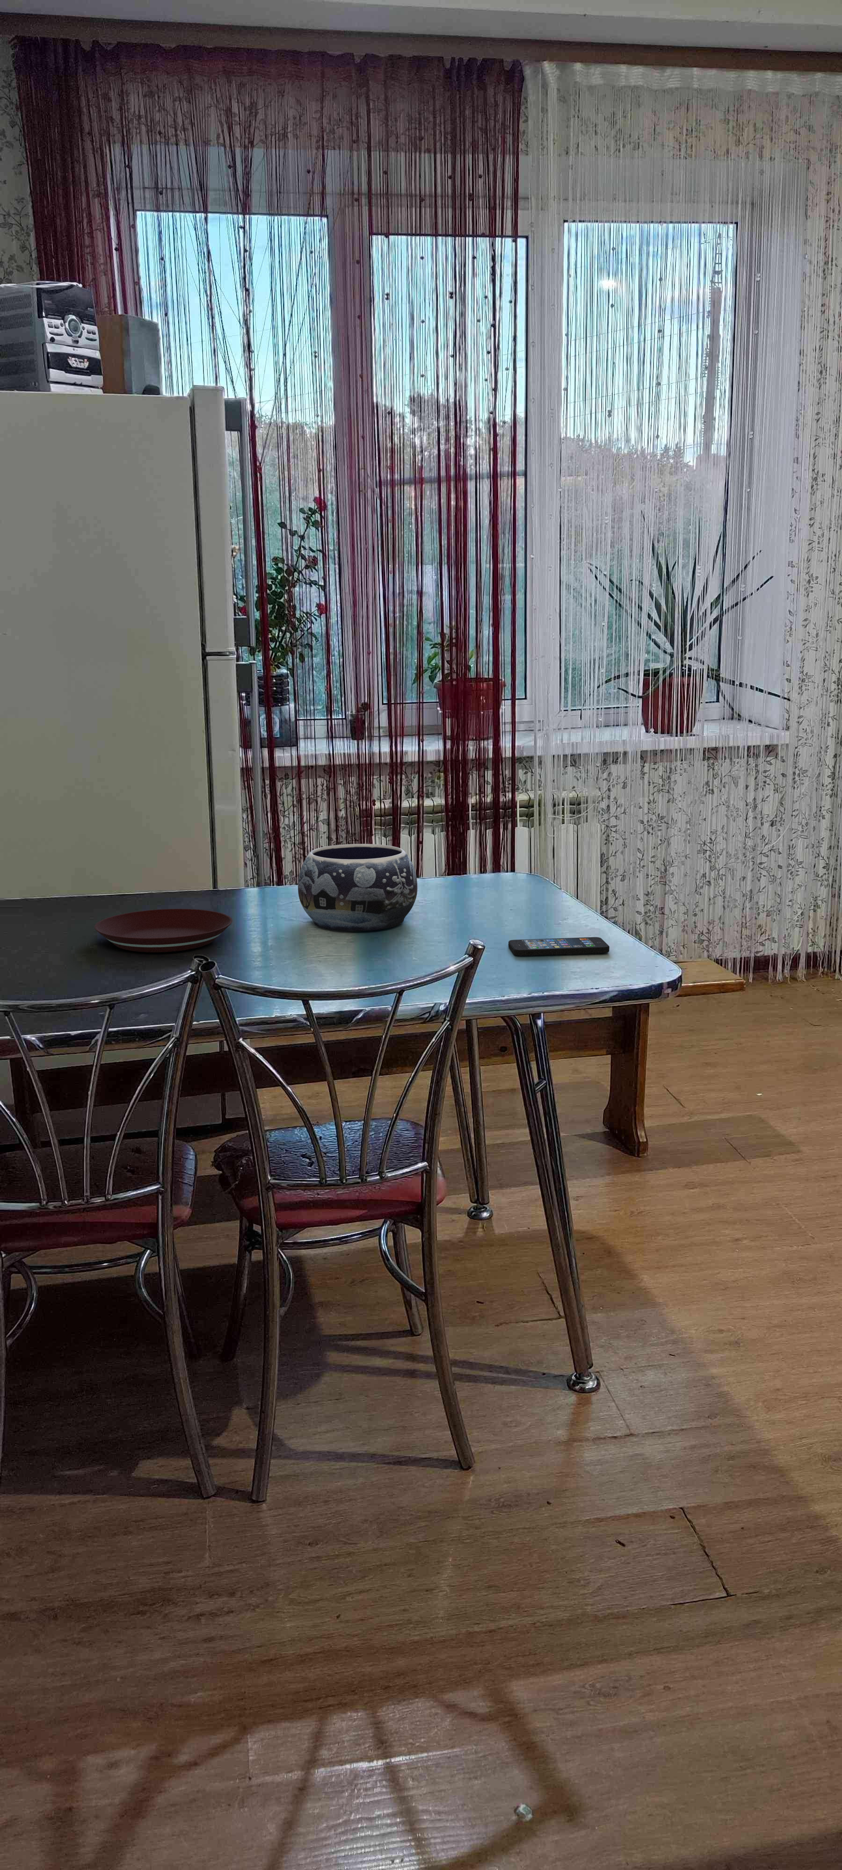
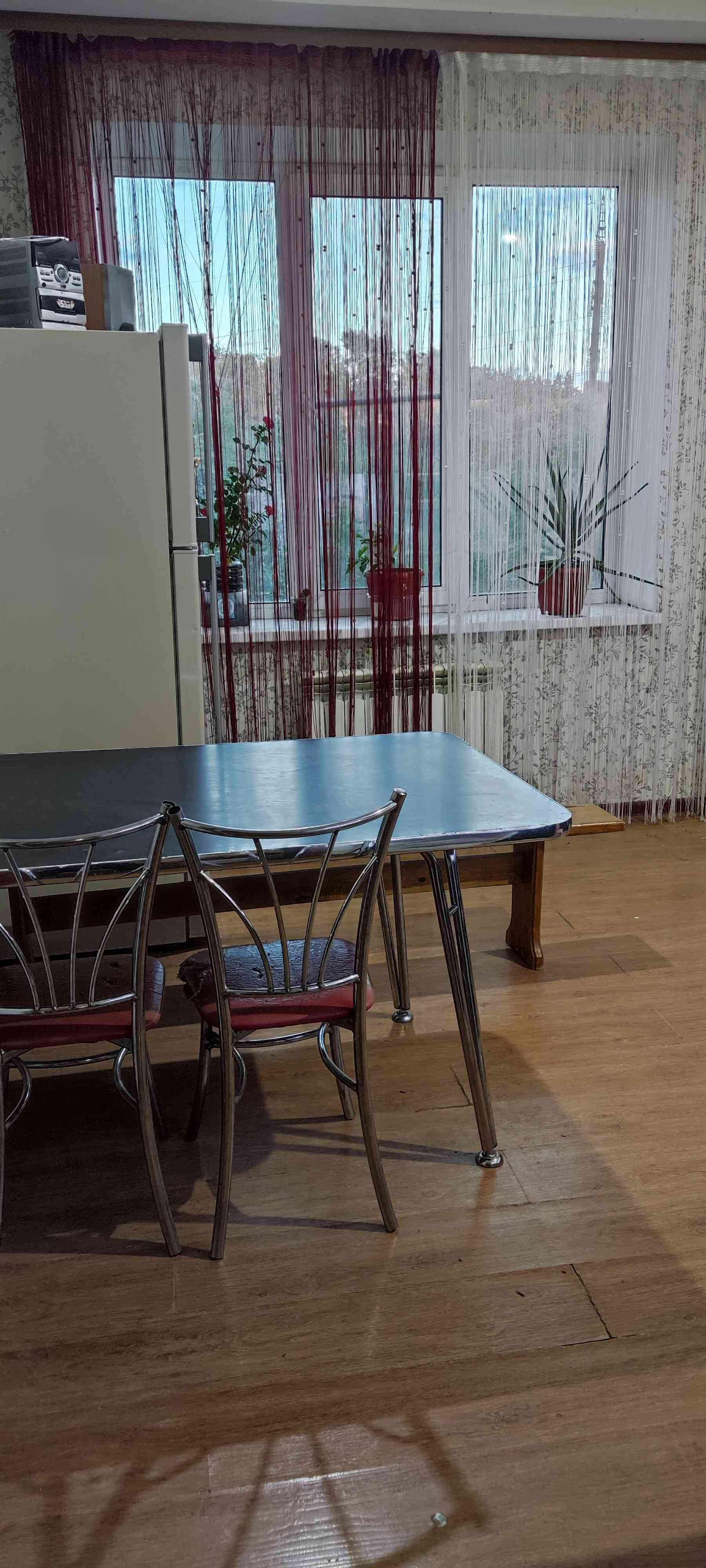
- decorative bowl (358, 886)
- smartphone (558, 946)
- plate (165, 931)
